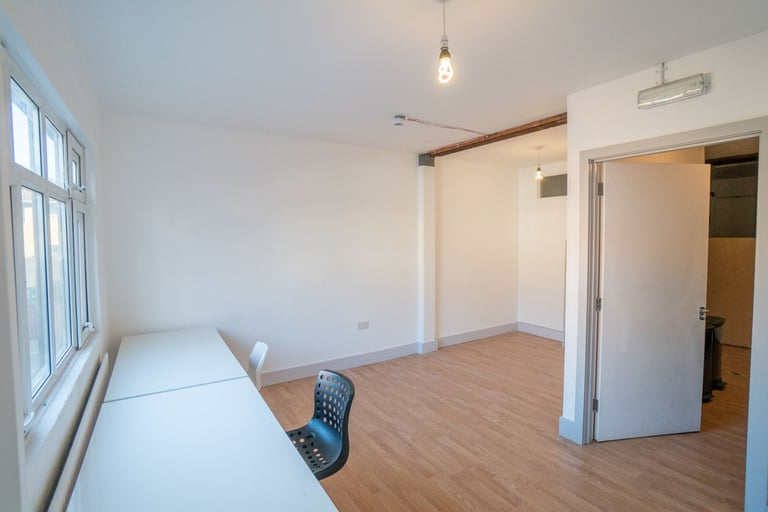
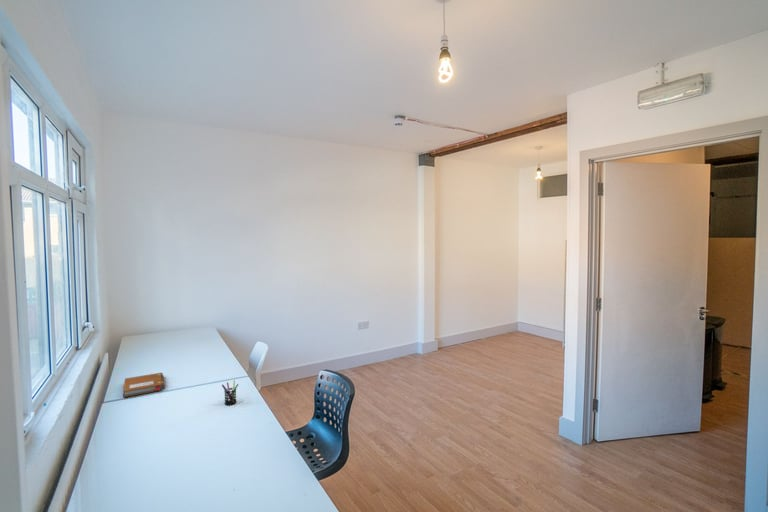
+ notebook (144, 384)
+ pen holder (231, 391)
